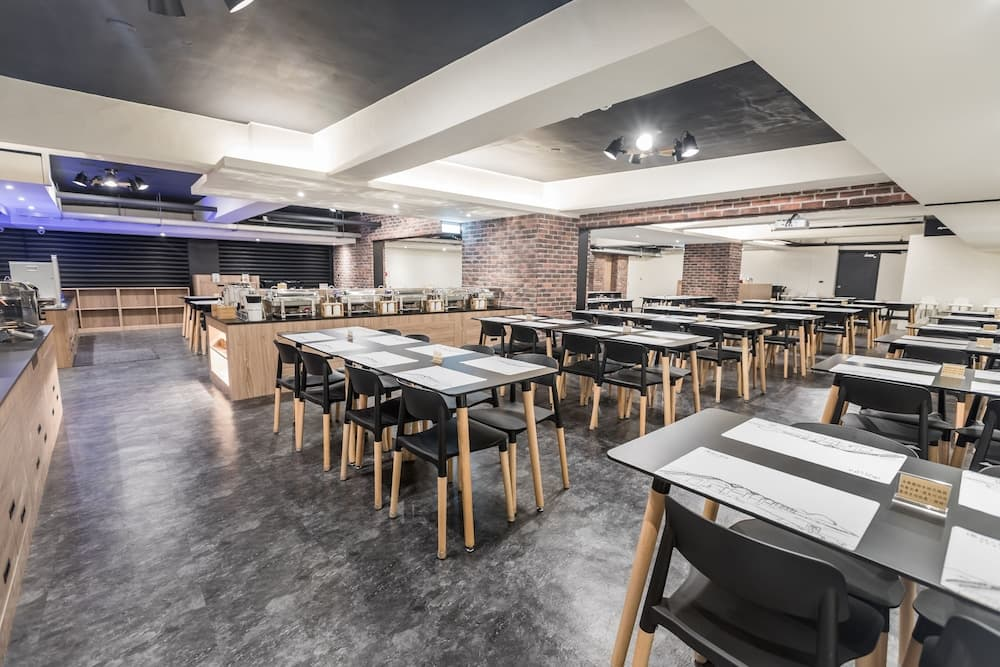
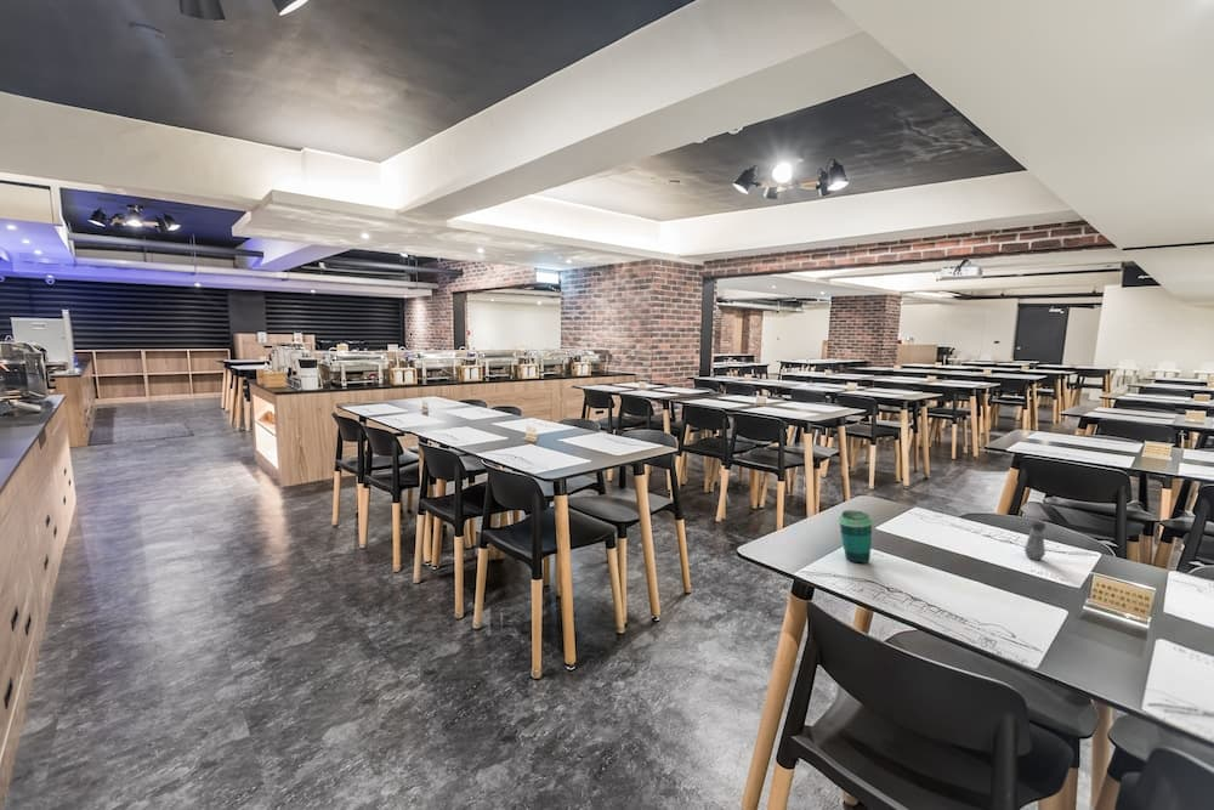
+ salt shaker (1036, 539)
+ cup (853, 536)
